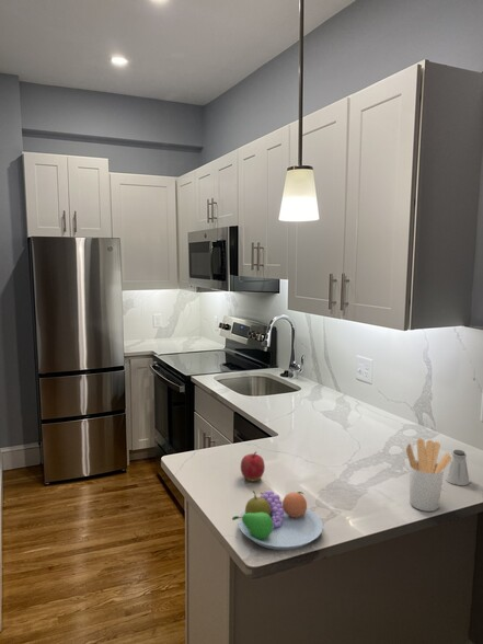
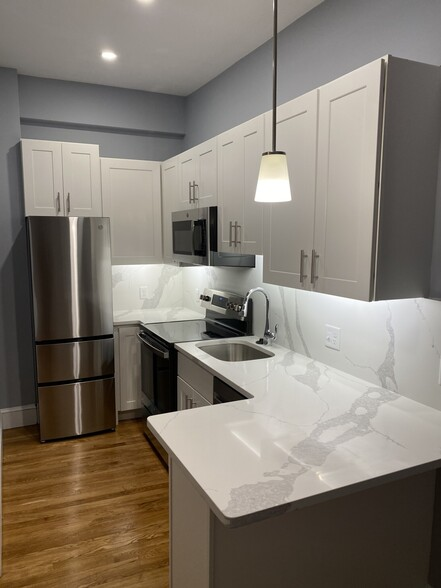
- fruit bowl (276, 515)
- apple (252, 464)
- utensil holder (425, 472)
- saltshaker (458, 465)
